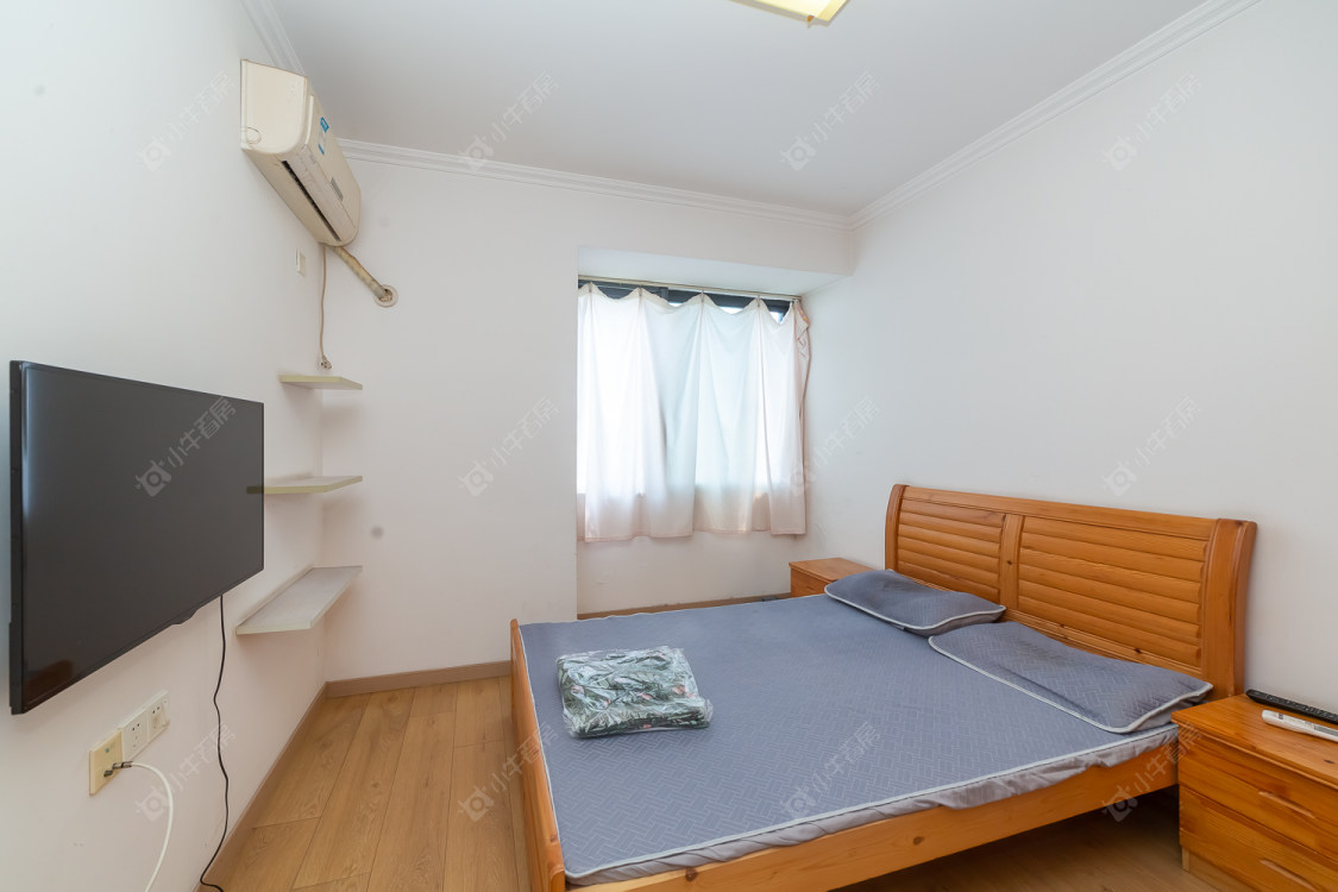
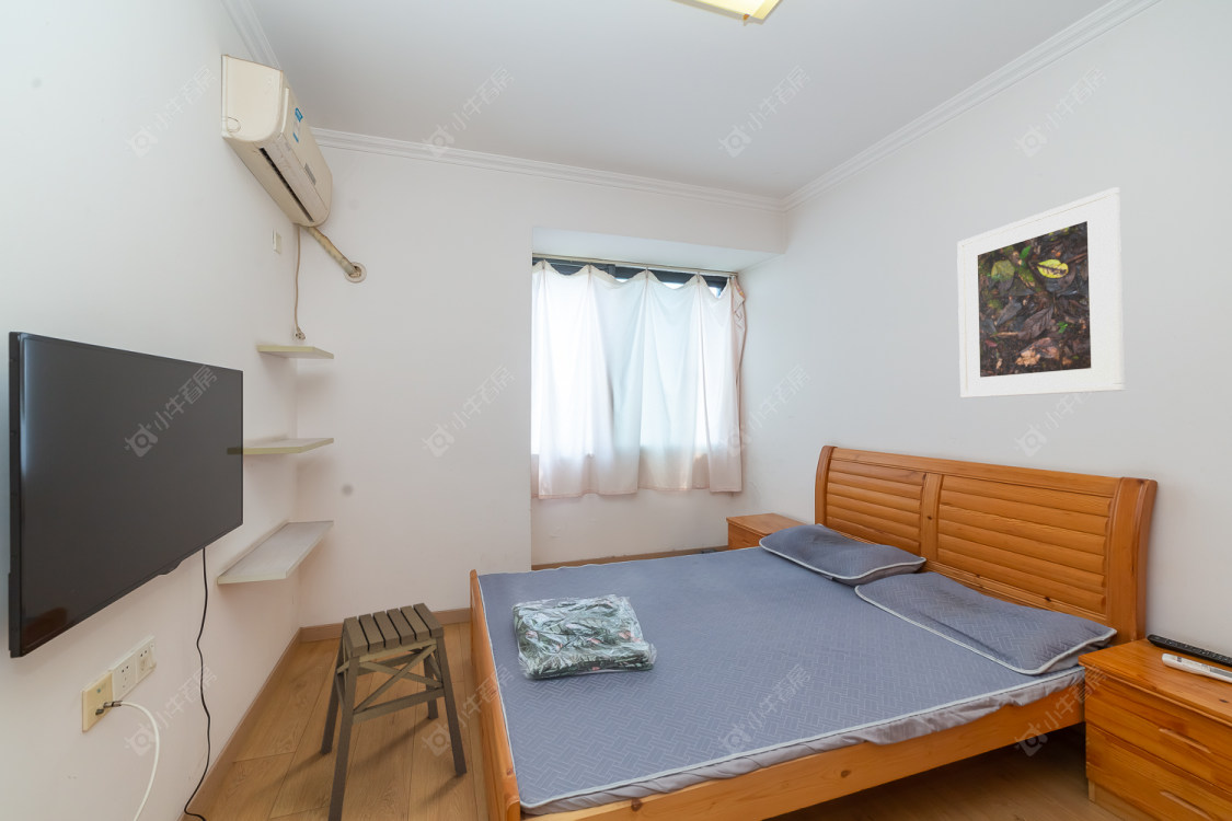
+ stool (388, 687)
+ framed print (1029, 305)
